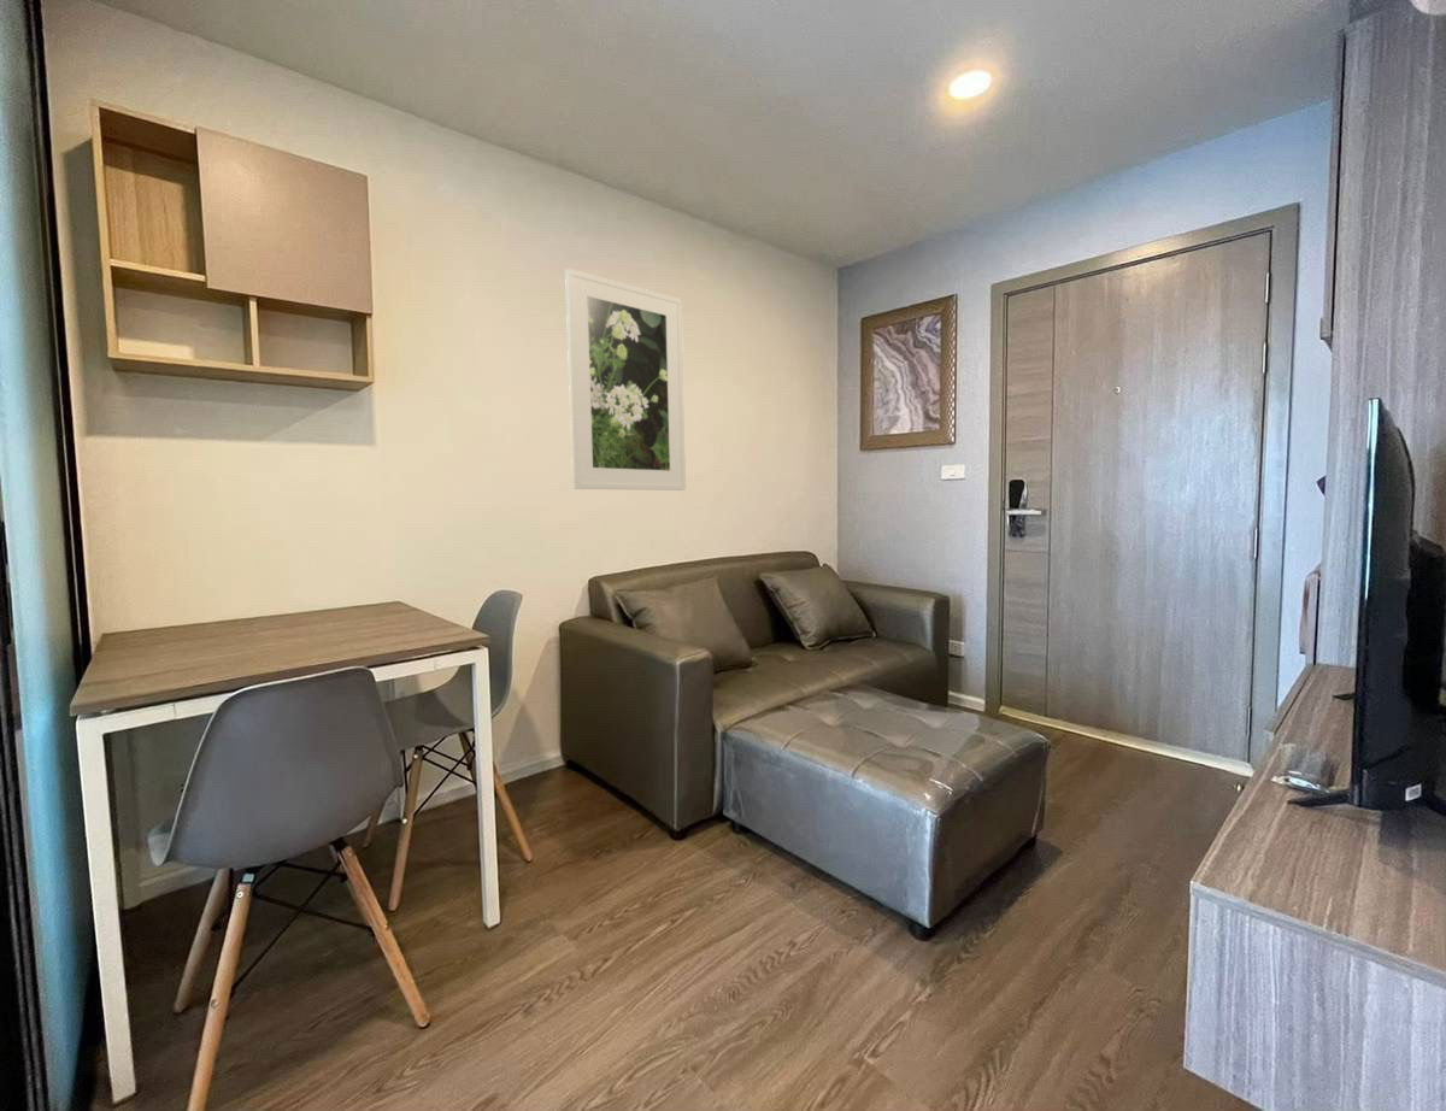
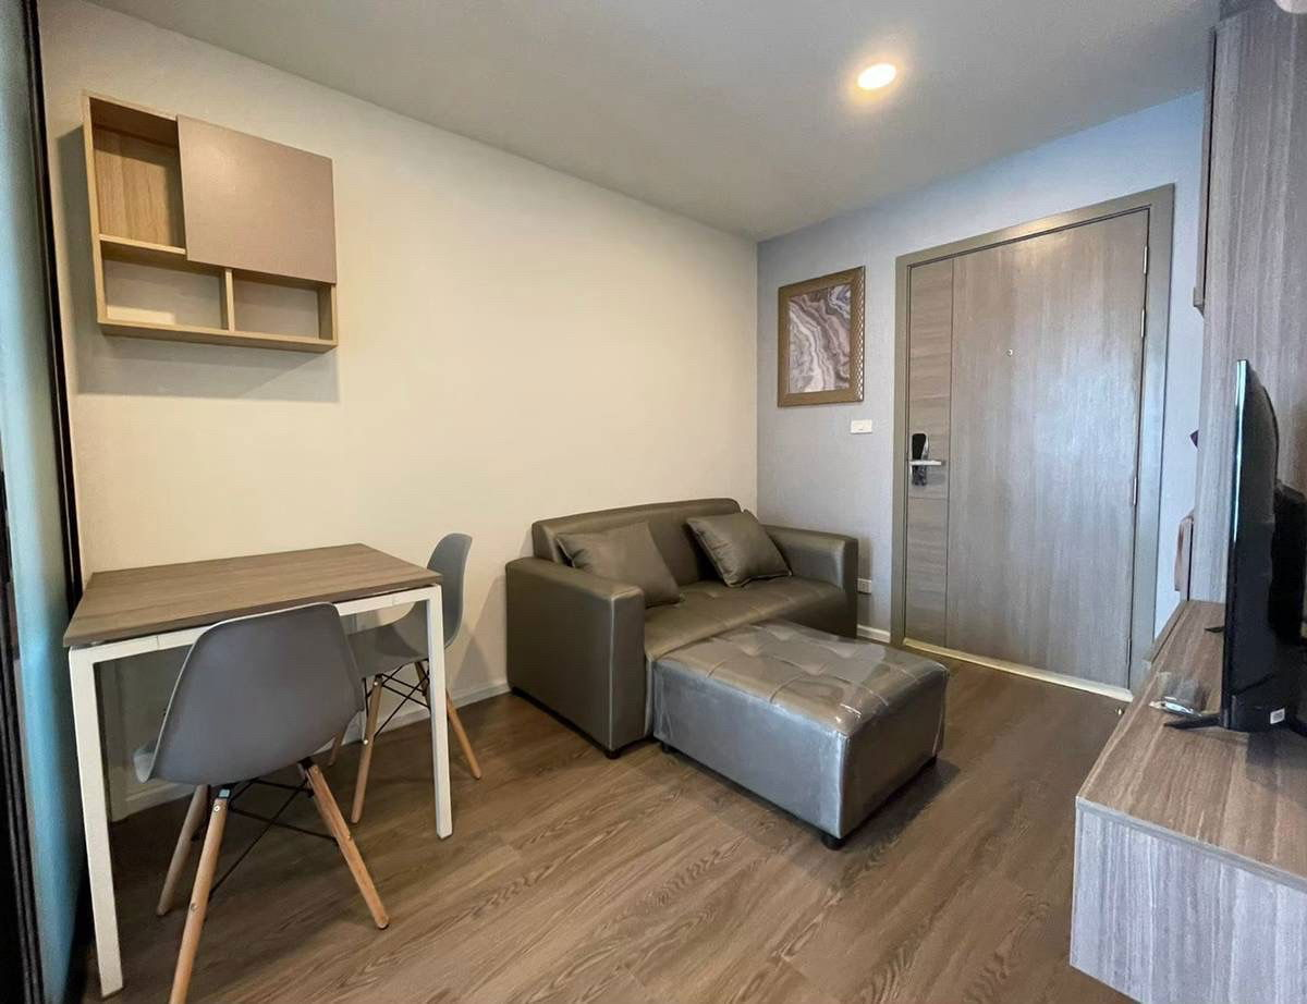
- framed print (630, 388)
